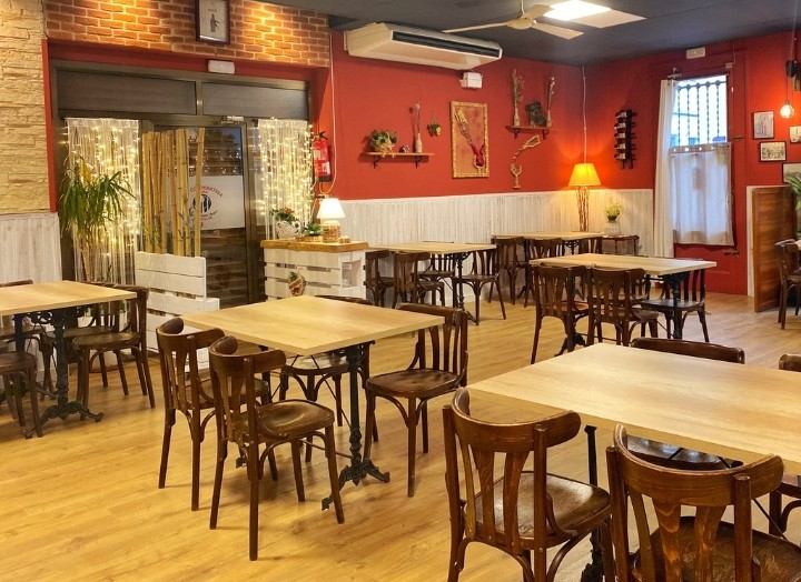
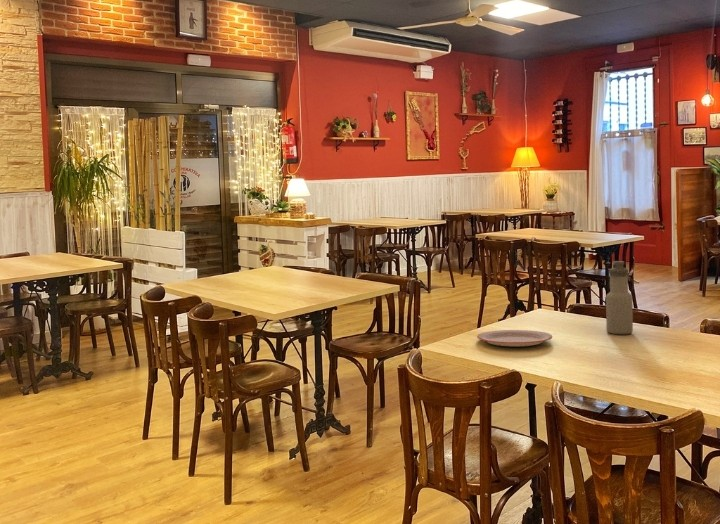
+ plate (514, 338)
+ water bottle (619, 296)
